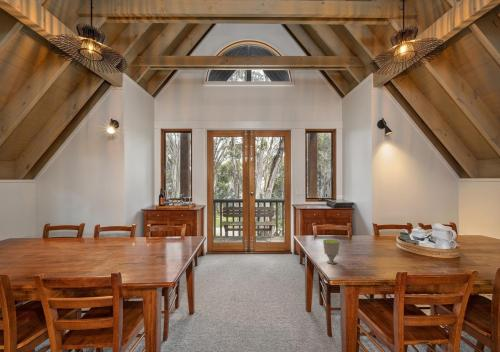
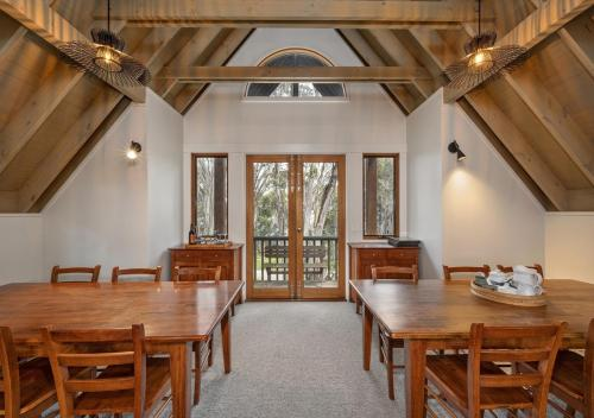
- cup (331, 251)
